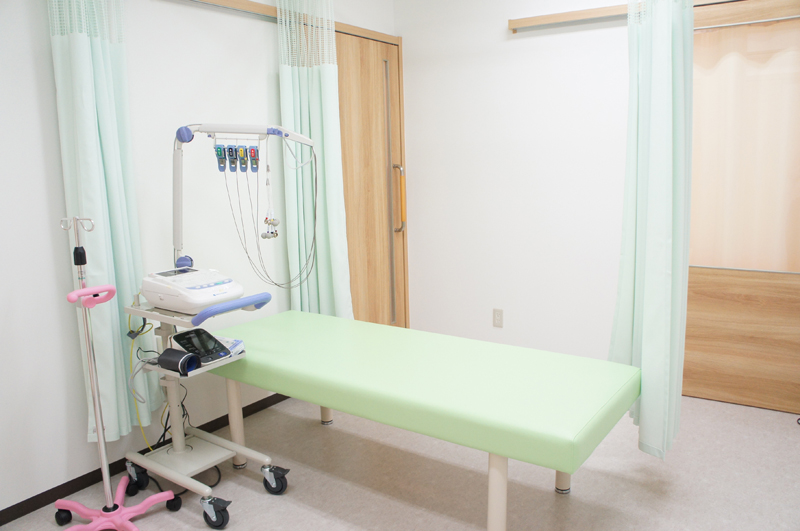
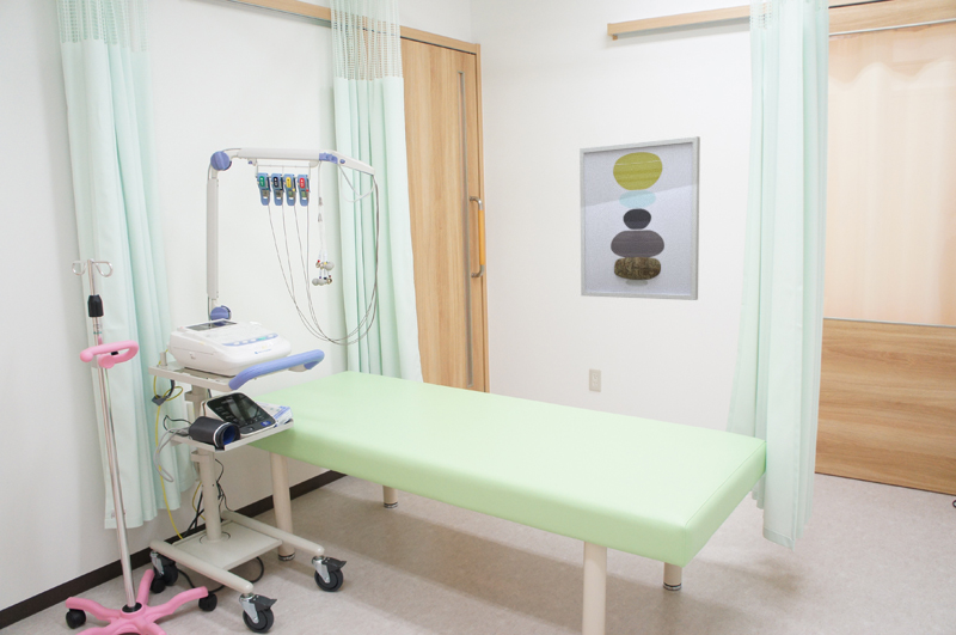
+ wall art (636, 221)
